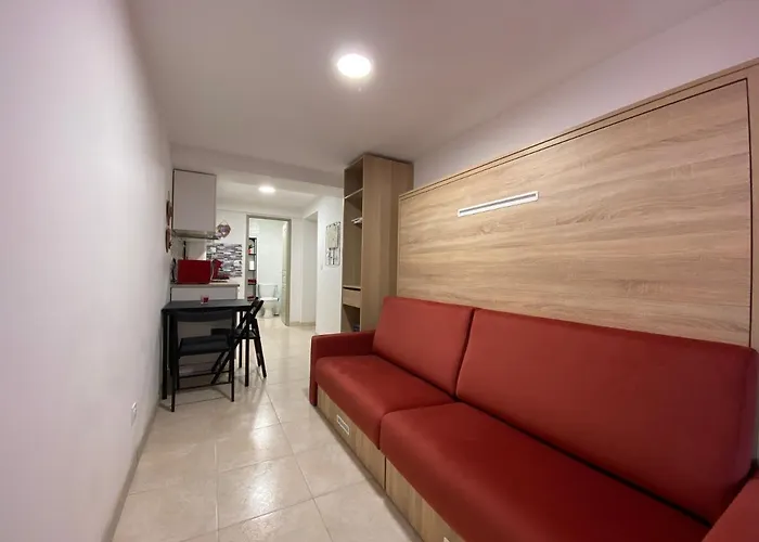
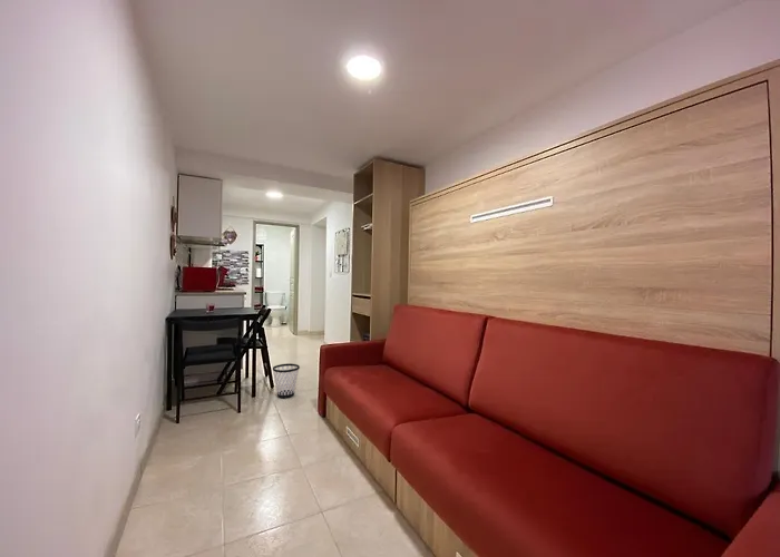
+ wastebasket (286, 381)
